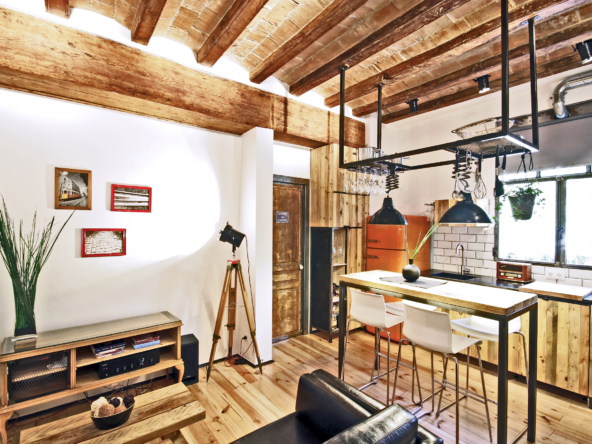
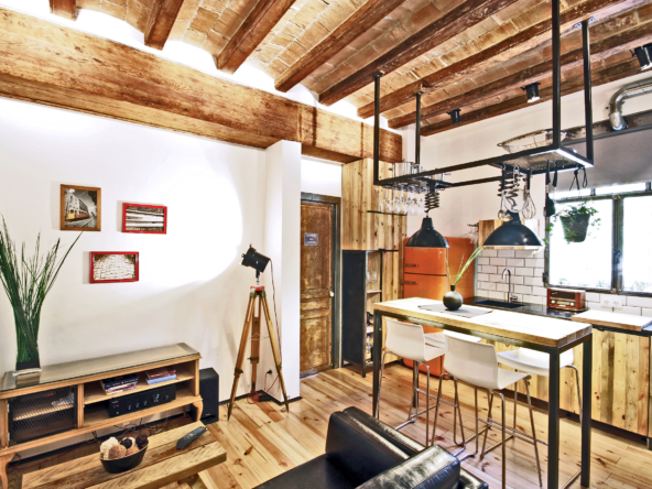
+ remote control (192, 435)
